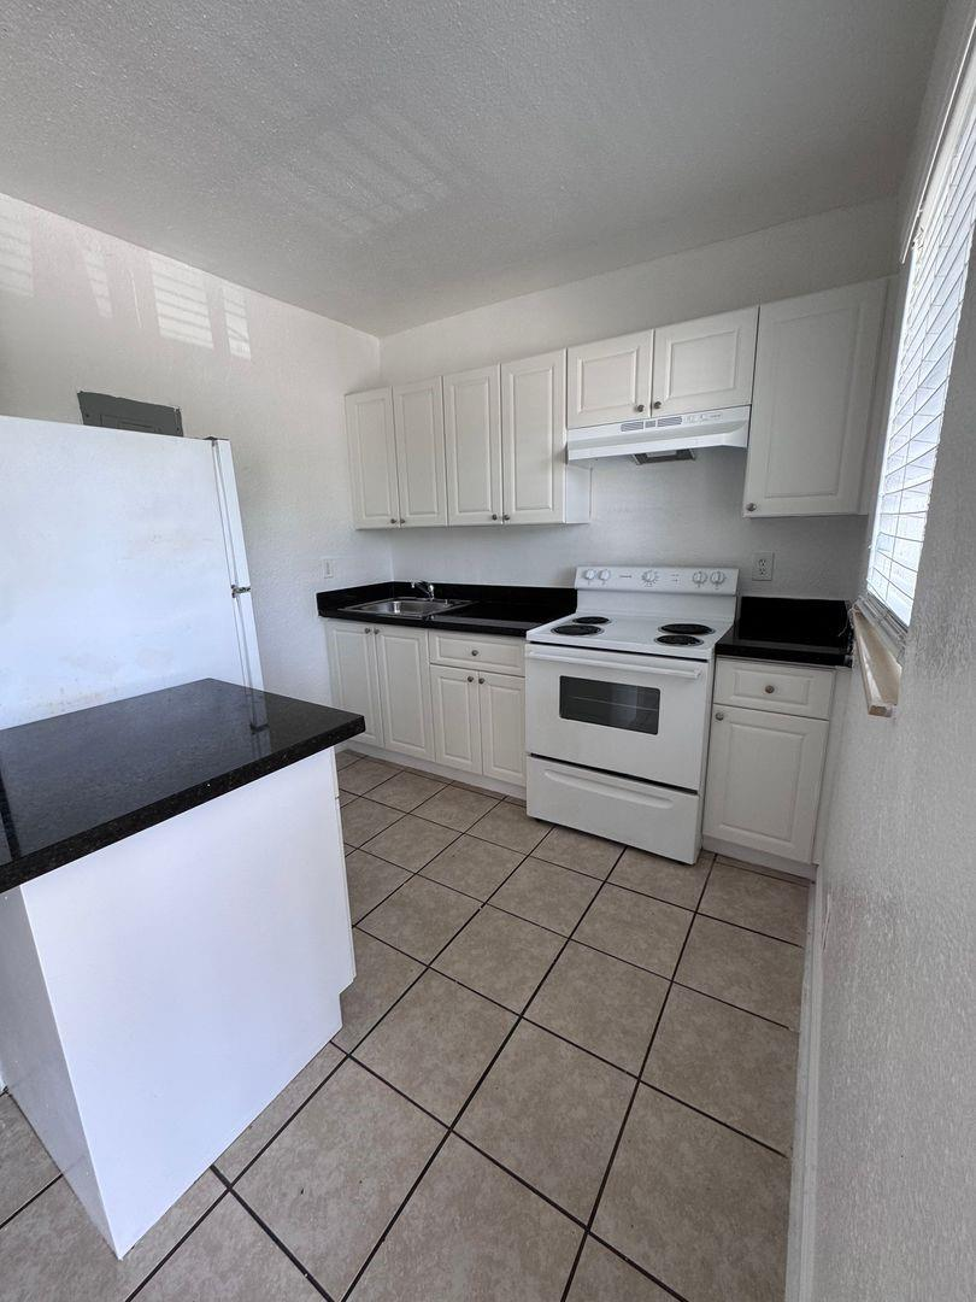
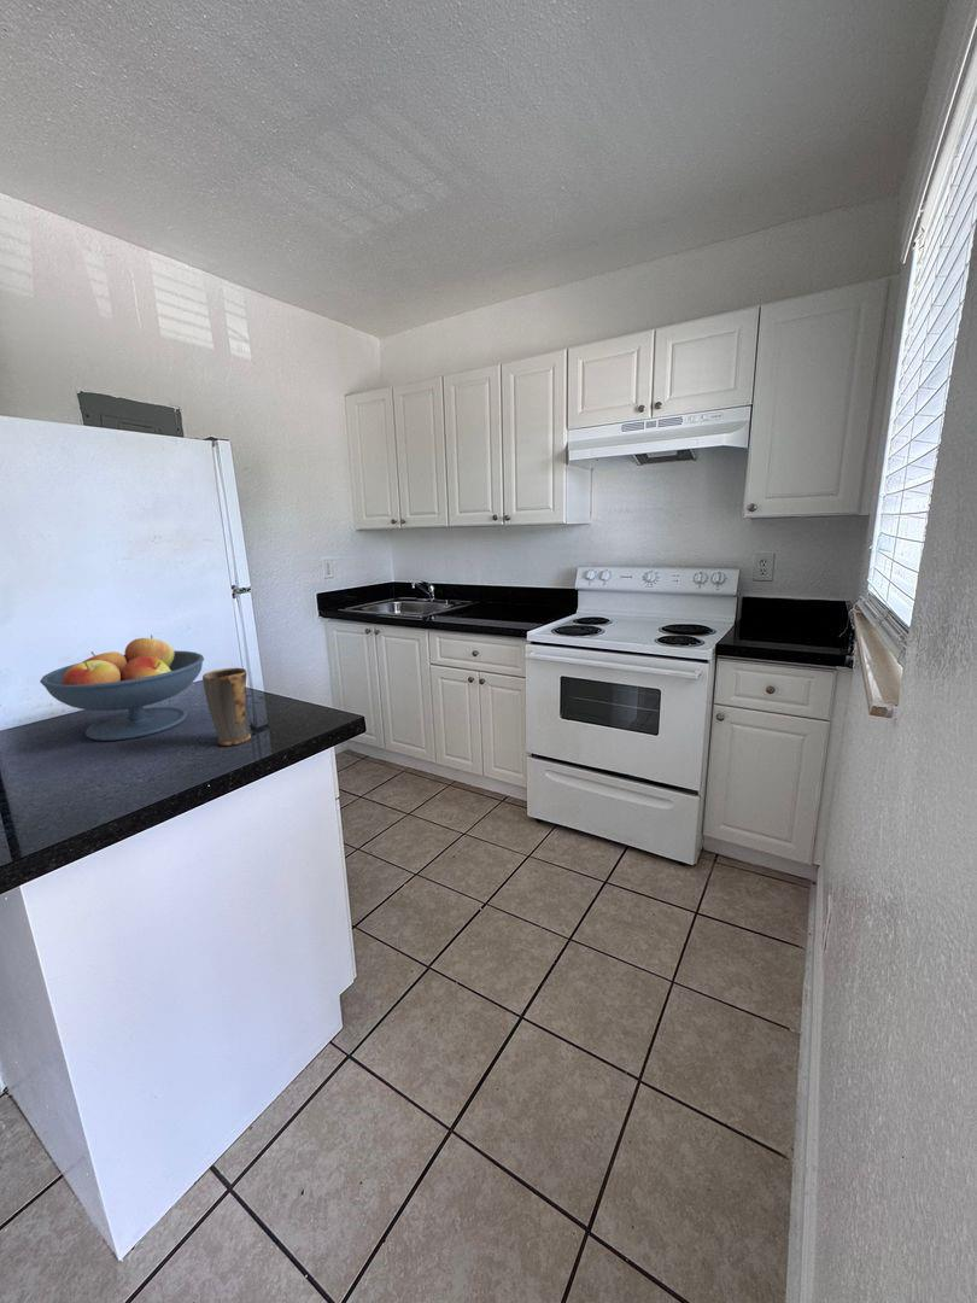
+ fruit bowl (130, 685)
+ mug (232, 707)
